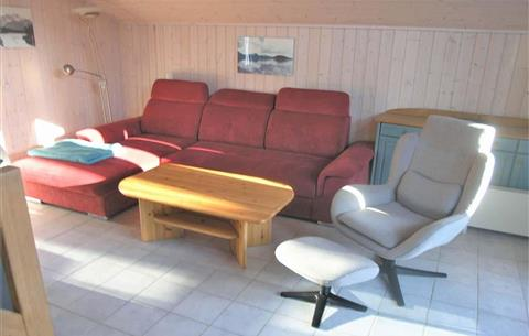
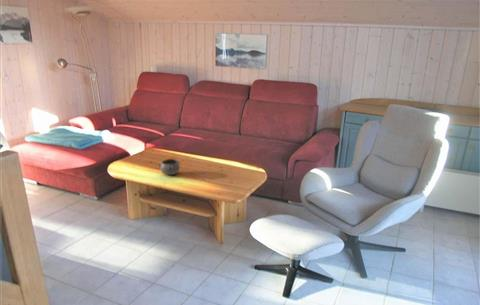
+ decorative bowl (170, 167)
